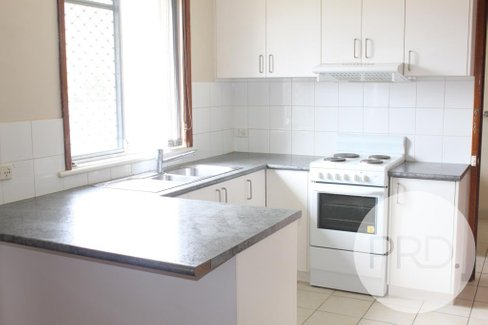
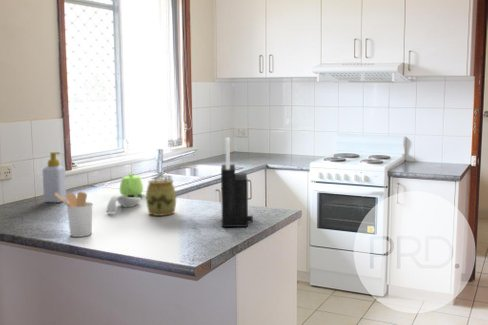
+ jar (160, 193)
+ knife block (237, 180)
+ spoon rest (123, 201)
+ teapot (131, 185)
+ soap bottle (54, 176)
+ utensil holder (73, 212)
